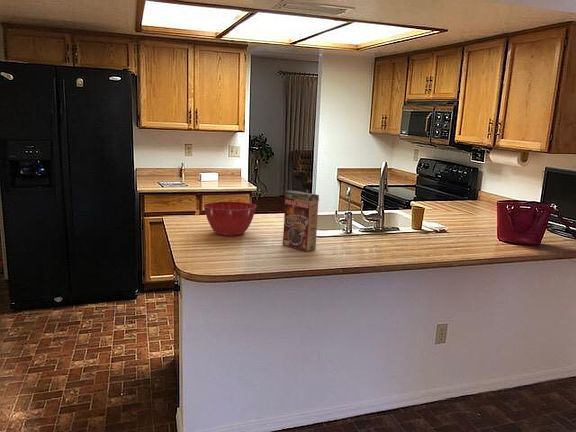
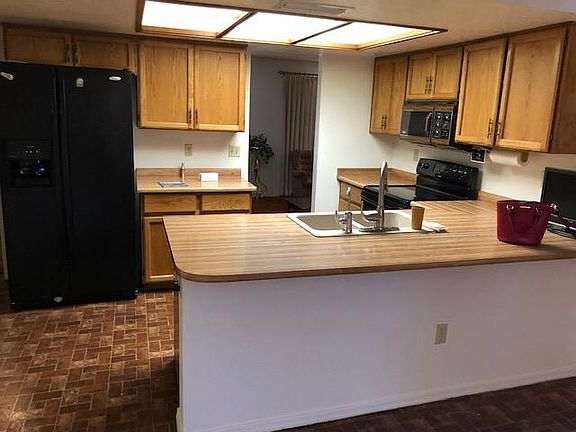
- mixing bowl (229, 219)
- cereal box (299, 218)
